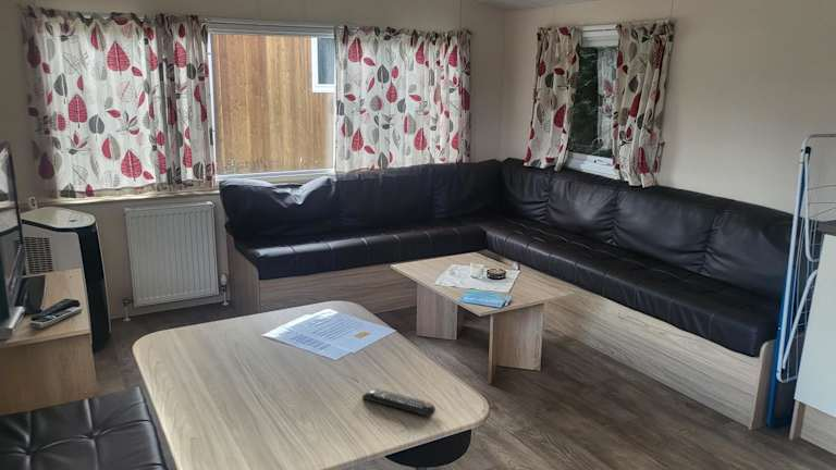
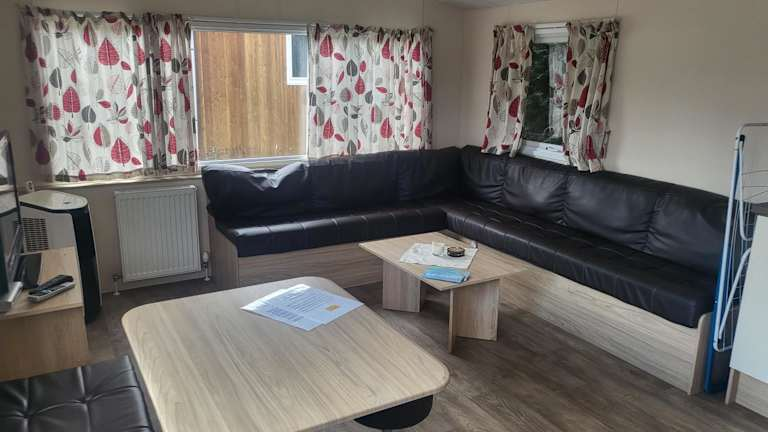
- remote control (397, 401)
